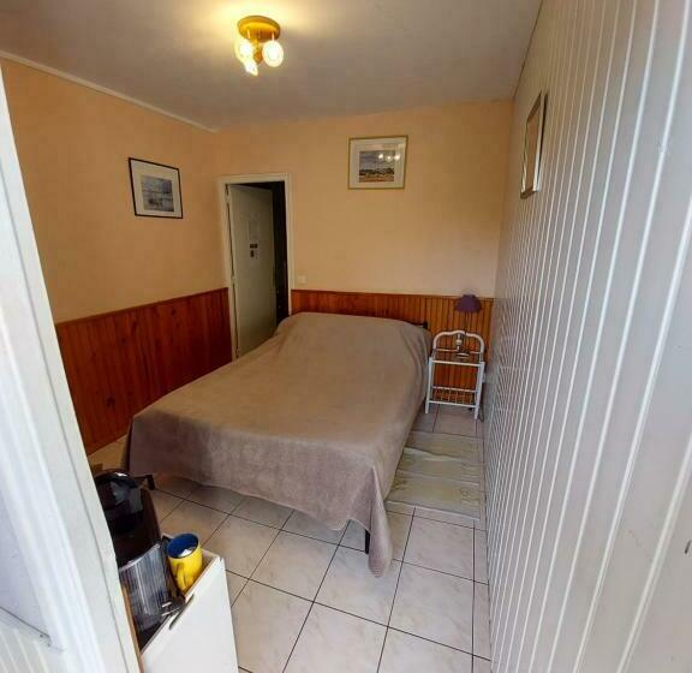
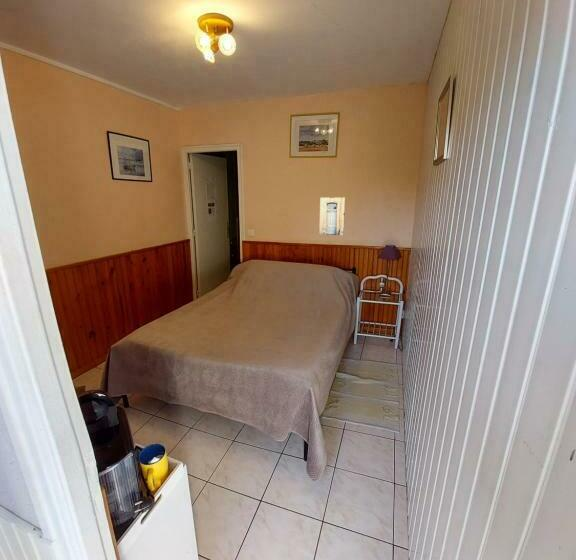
+ wall art (332, 216)
